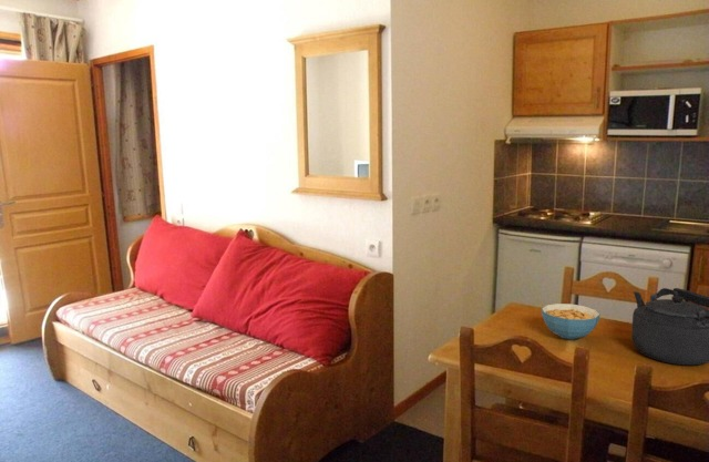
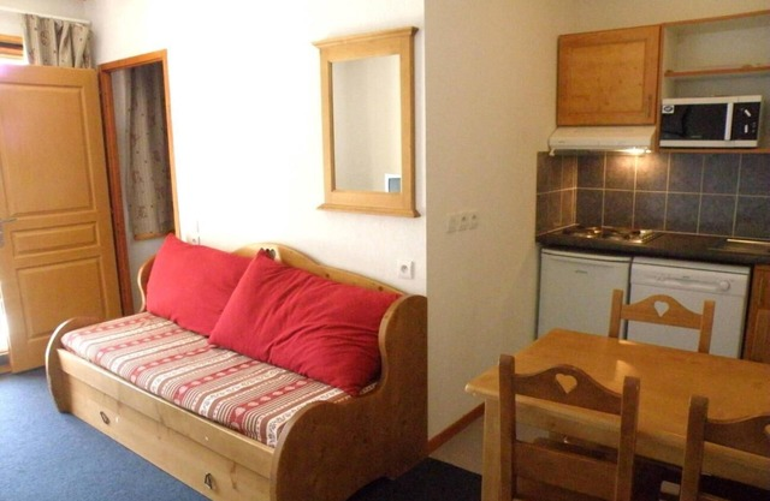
- cereal bowl (569, 324)
- kettle (674, 324)
